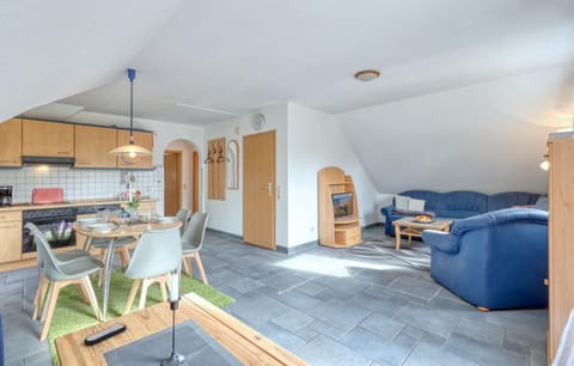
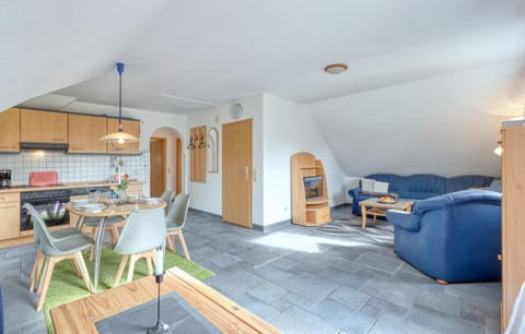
- remote control (105, 333)
